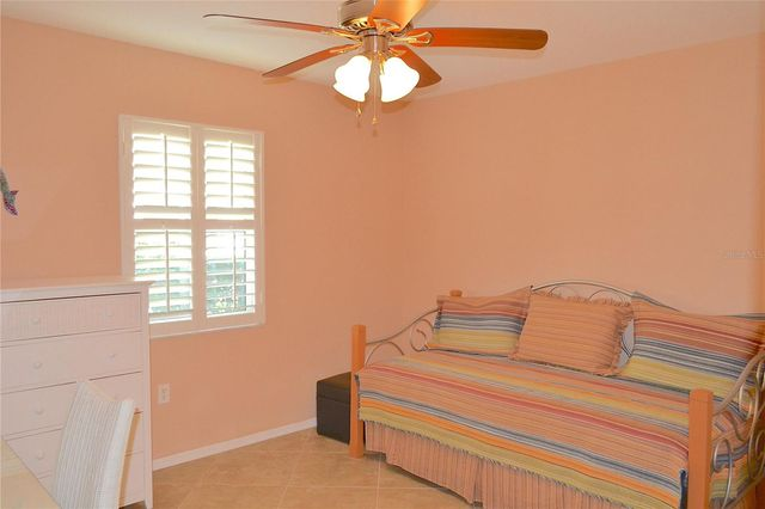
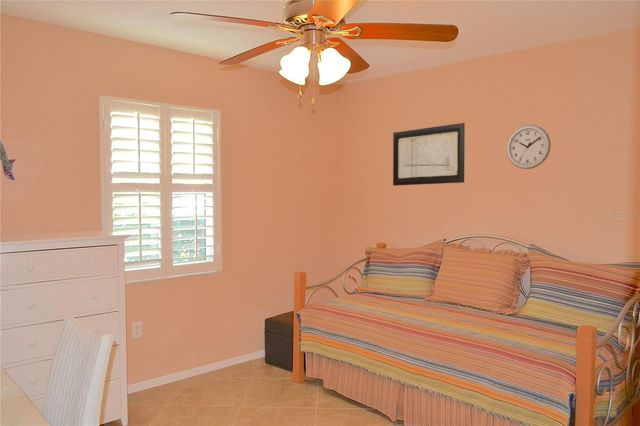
+ wall art (426, 156)
+ wall clock (527, 146)
